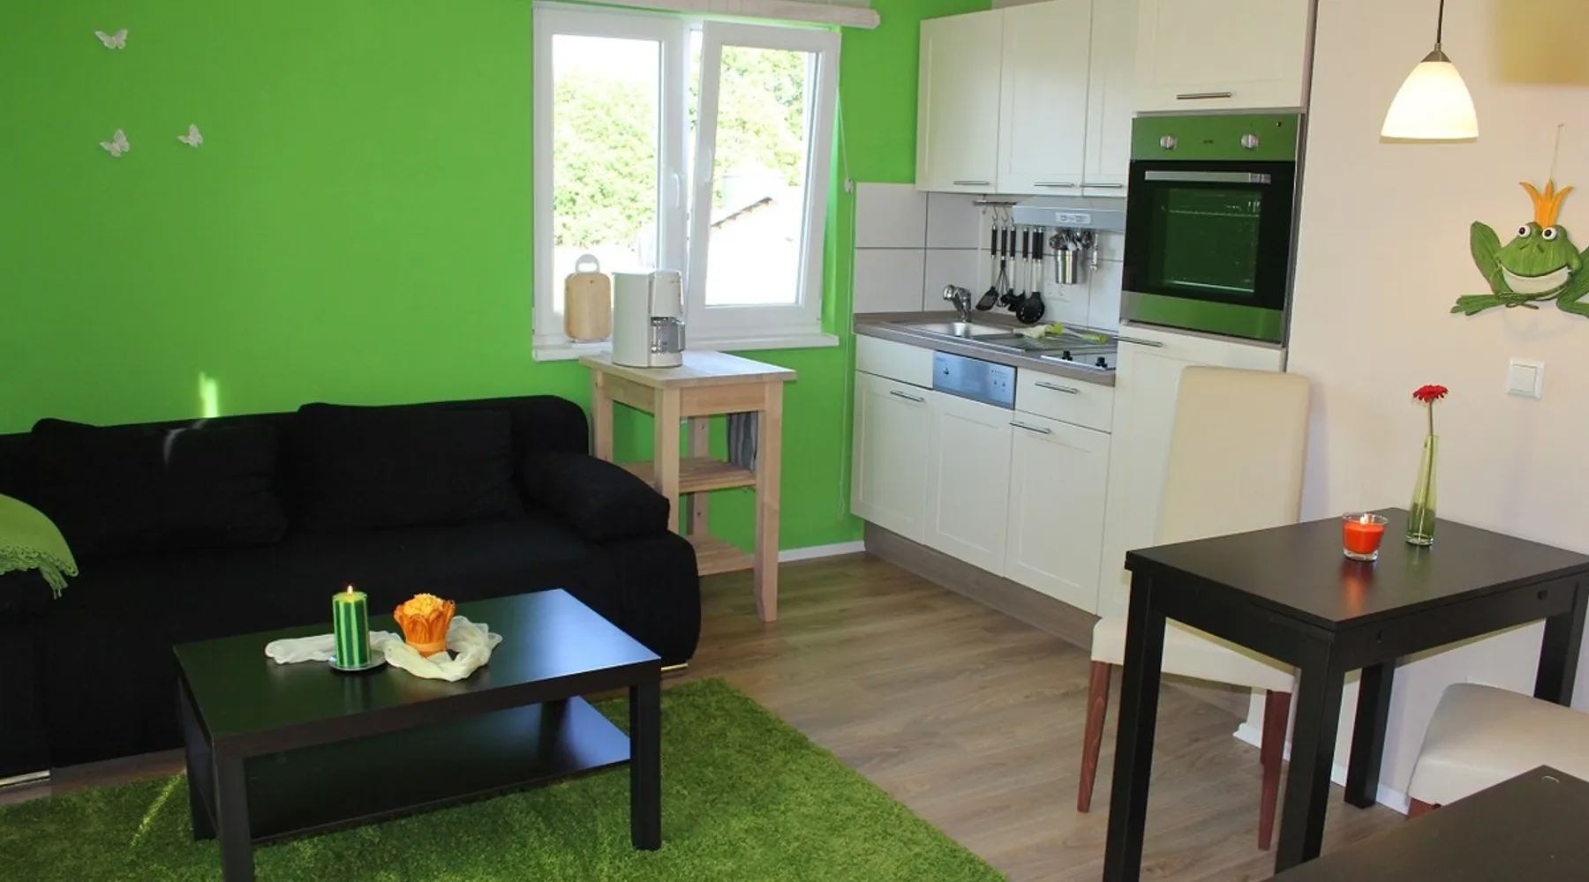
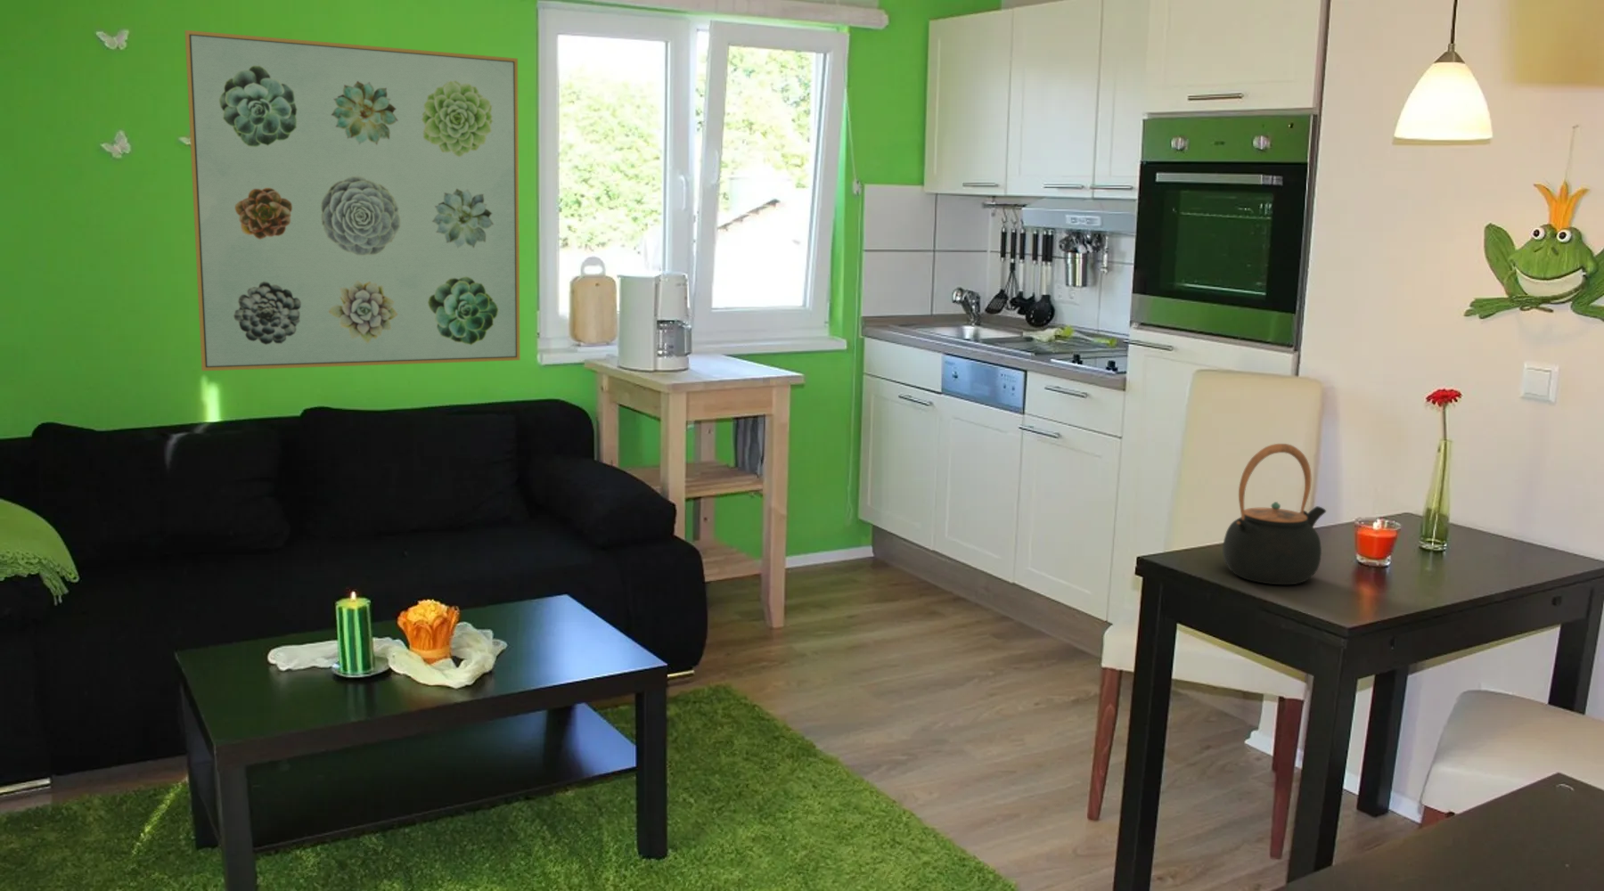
+ teapot (1281, 509)
+ wall art (365, 208)
